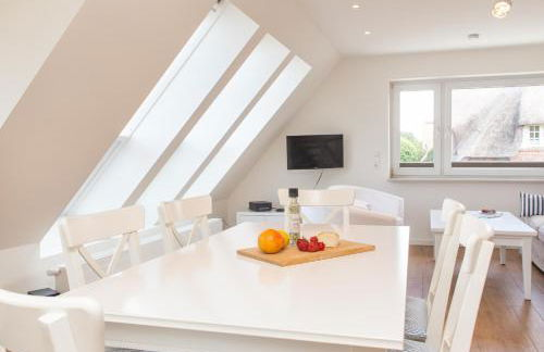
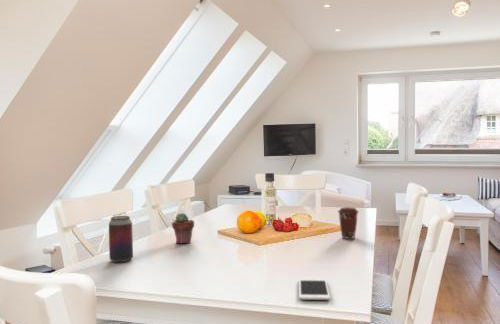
+ potted succulent (183, 227)
+ beverage can (120, 238)
+ coffee cup (348, 223)
+ cell phone (313, 288)
